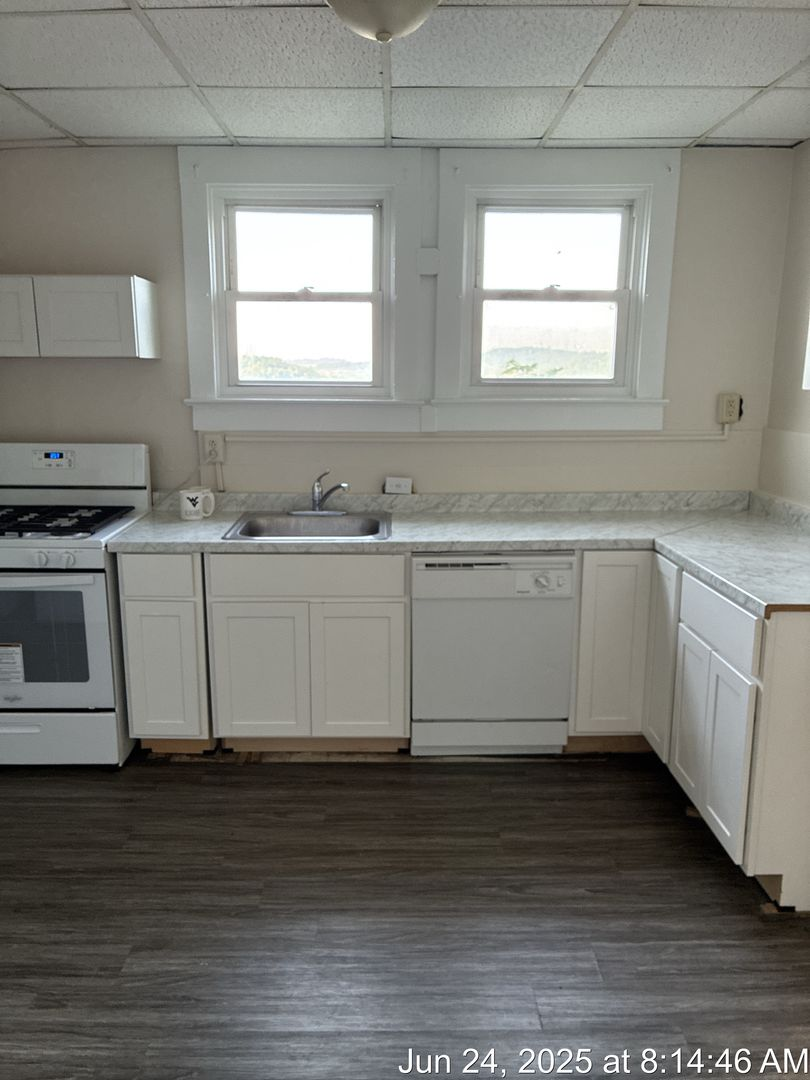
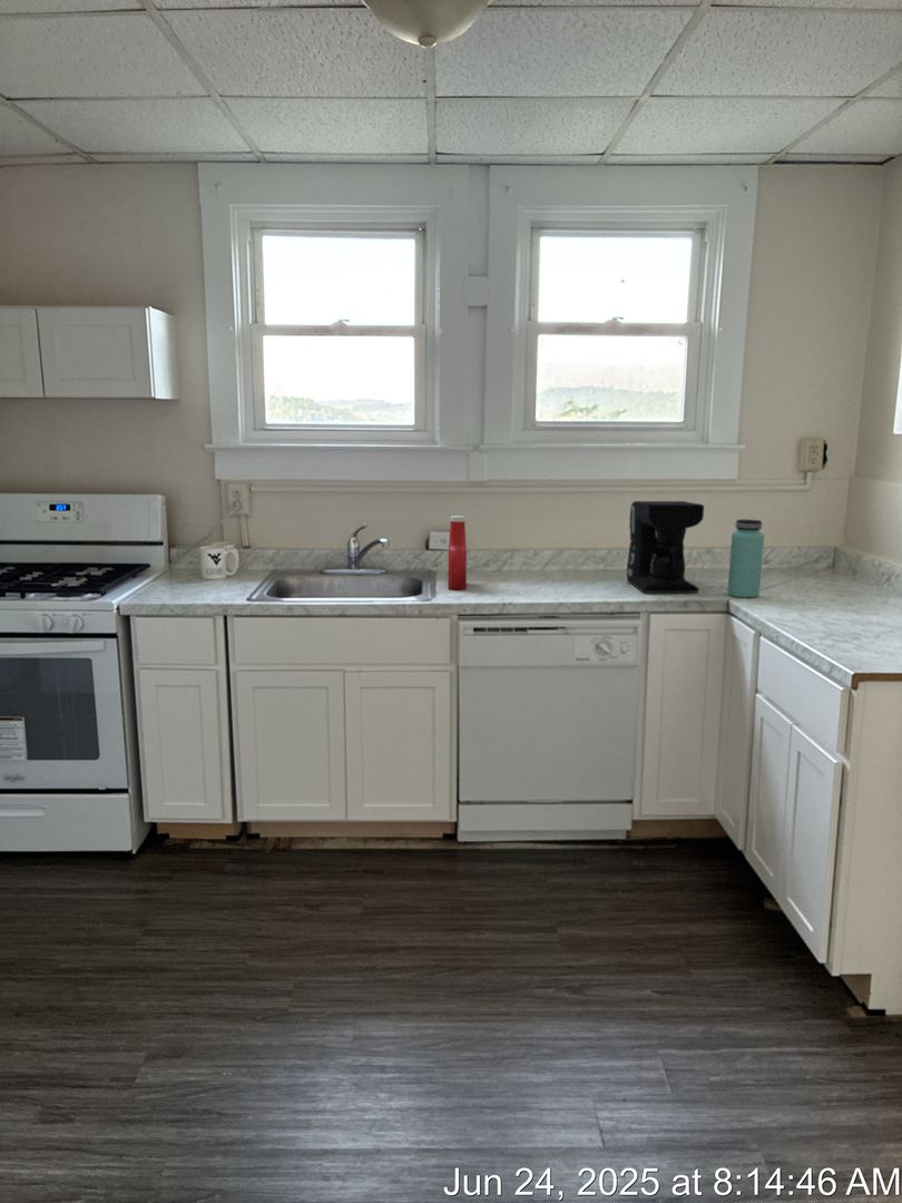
+ soap bottle (457, 551)
+ bottle (746, 557)
+ coffee maker (663, 545)
